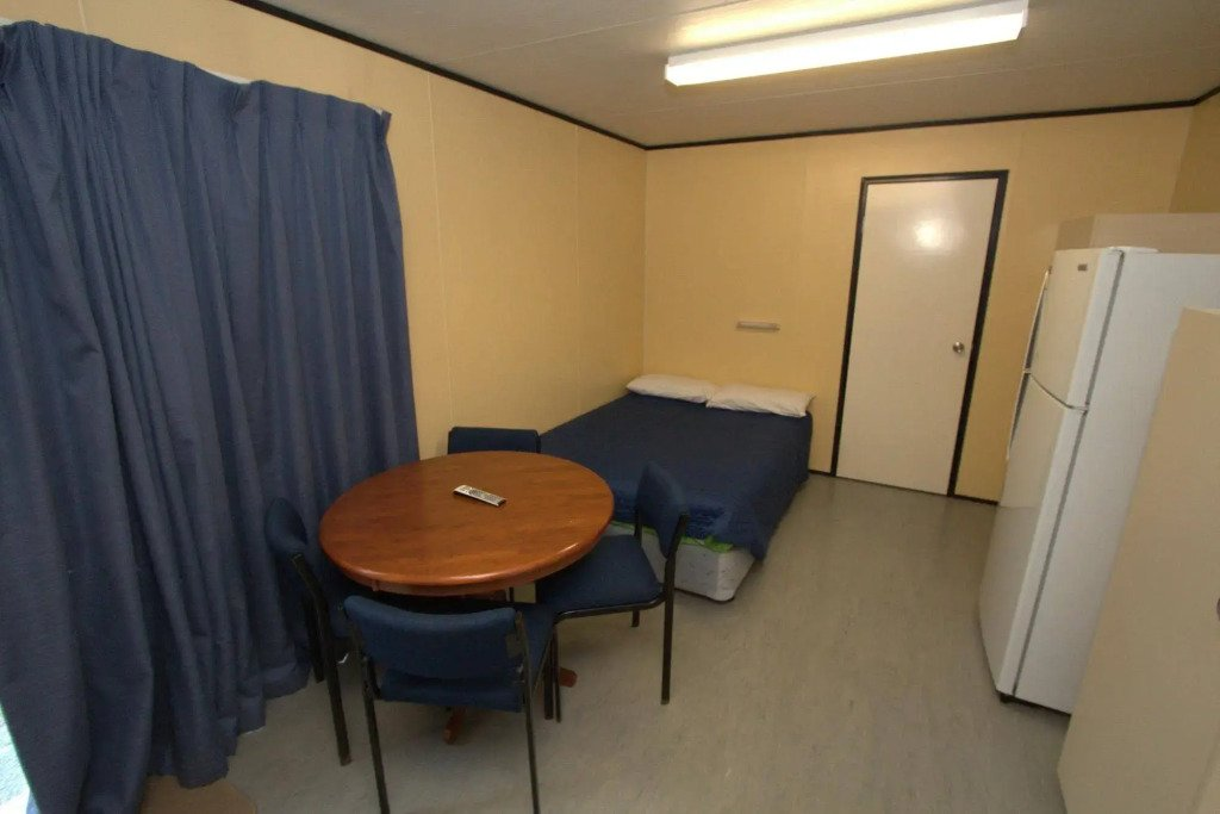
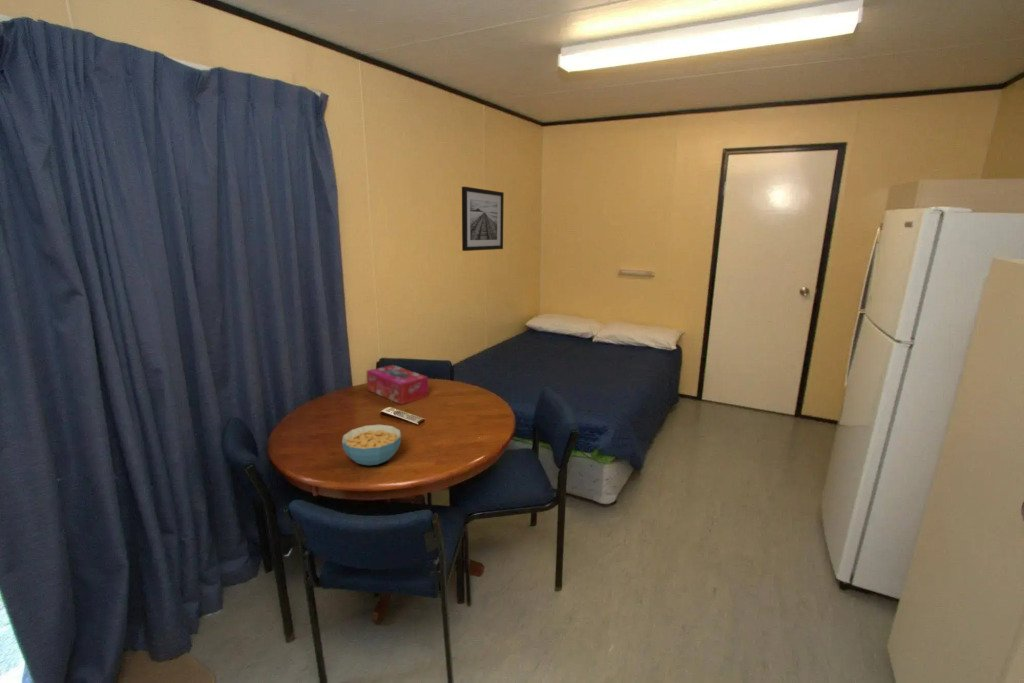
+ tissue box (397, 383)
+ wall art (483, 220)
+ cereal bowl (372, 448)
